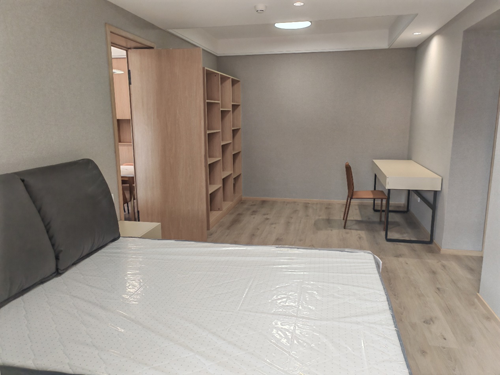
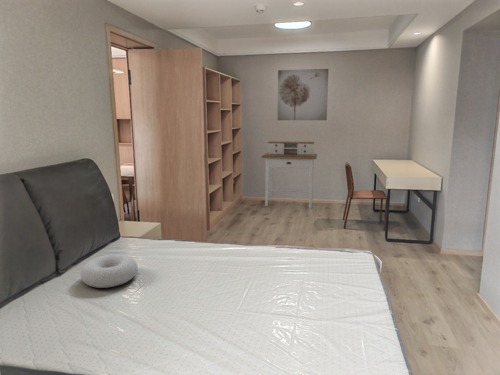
+ wall art (302, 95)
+ cushion (109, 270)
+ desk (289, 167)
